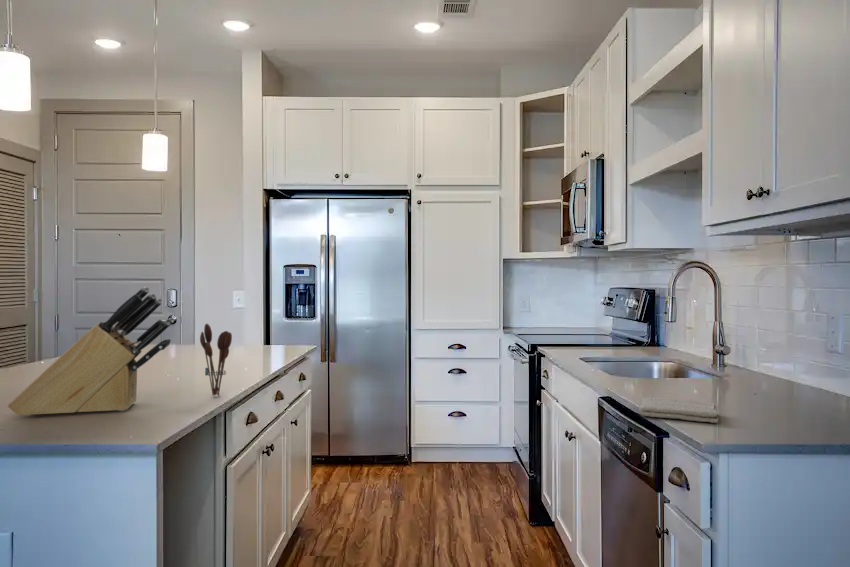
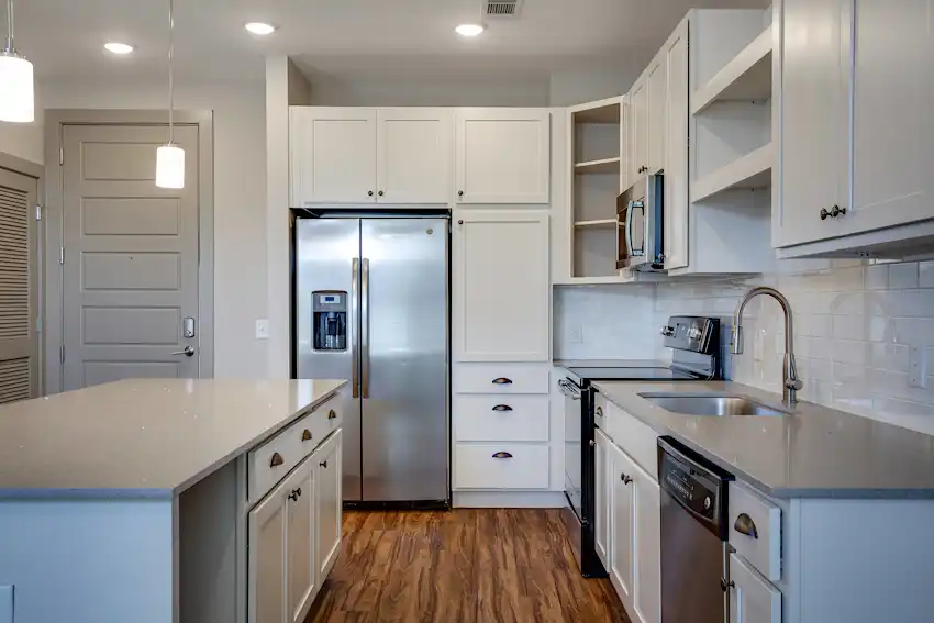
- utensil holder (212, 361)
- knife block (96, 347)
- washcloth (678, 408)
